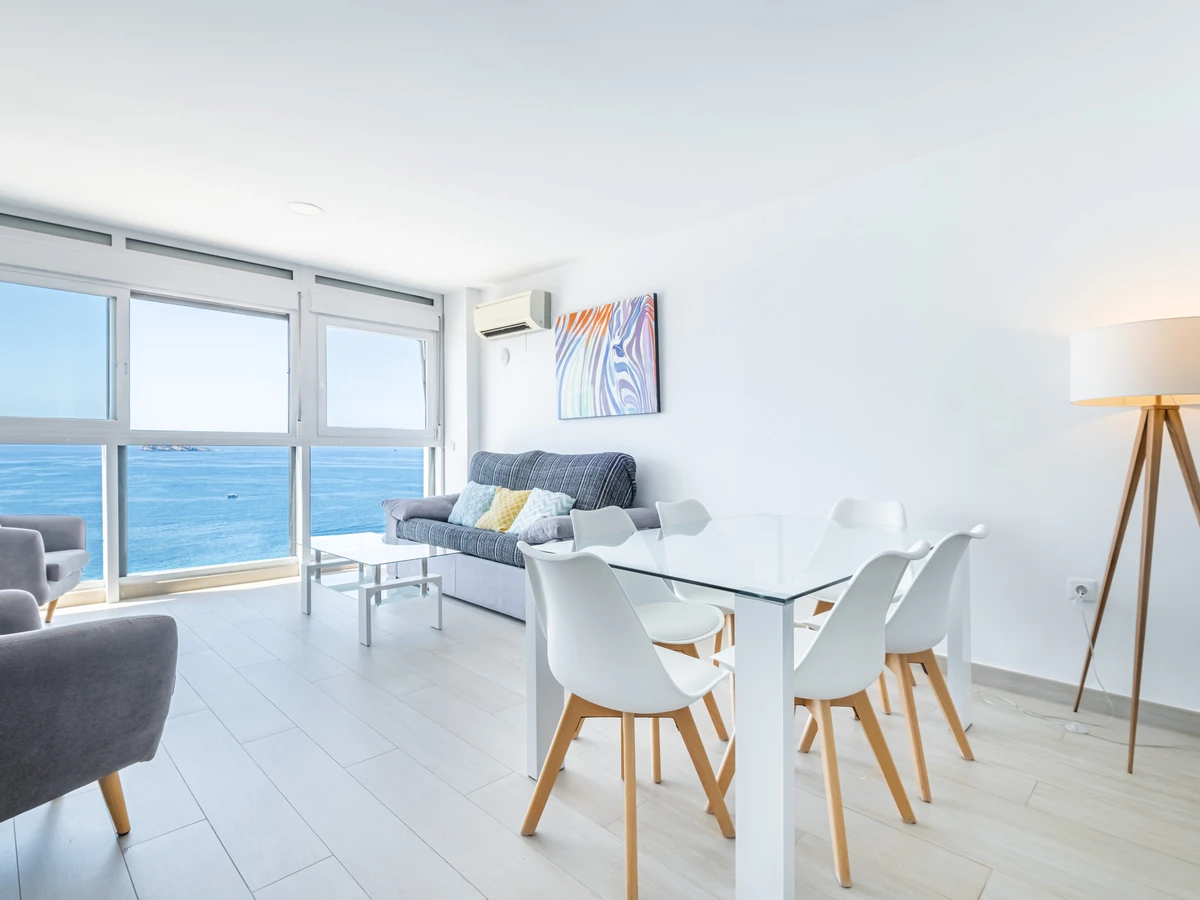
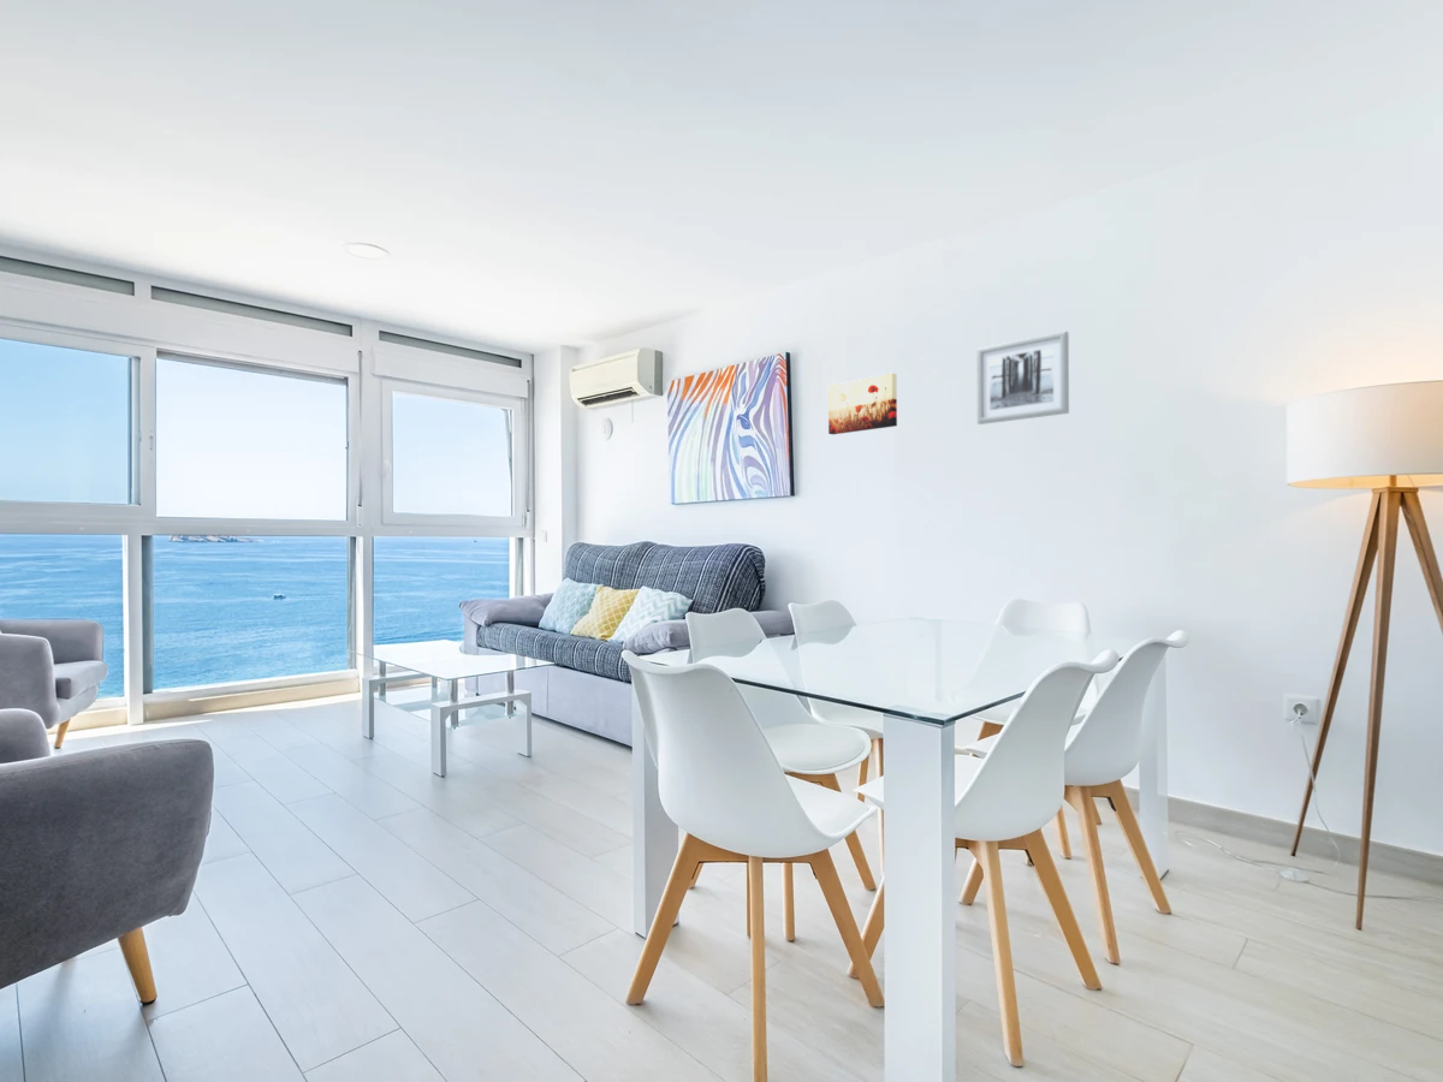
+ wall art (1021, 379)
+ wall art (861, 404)
